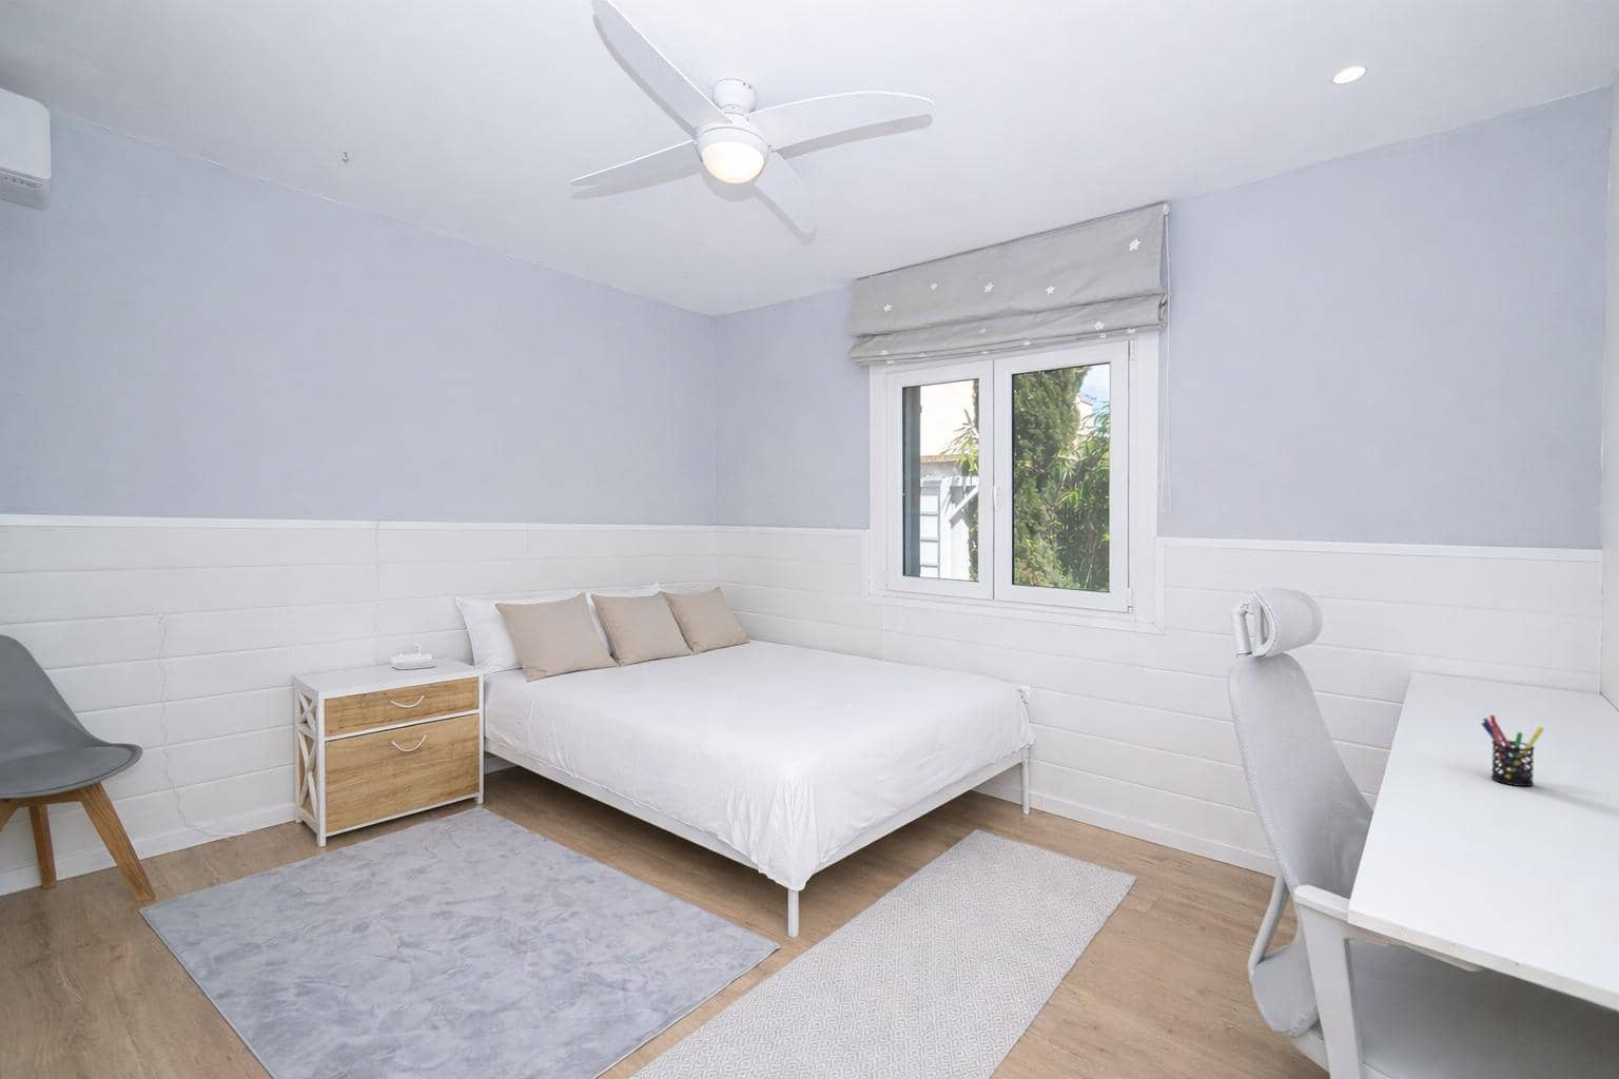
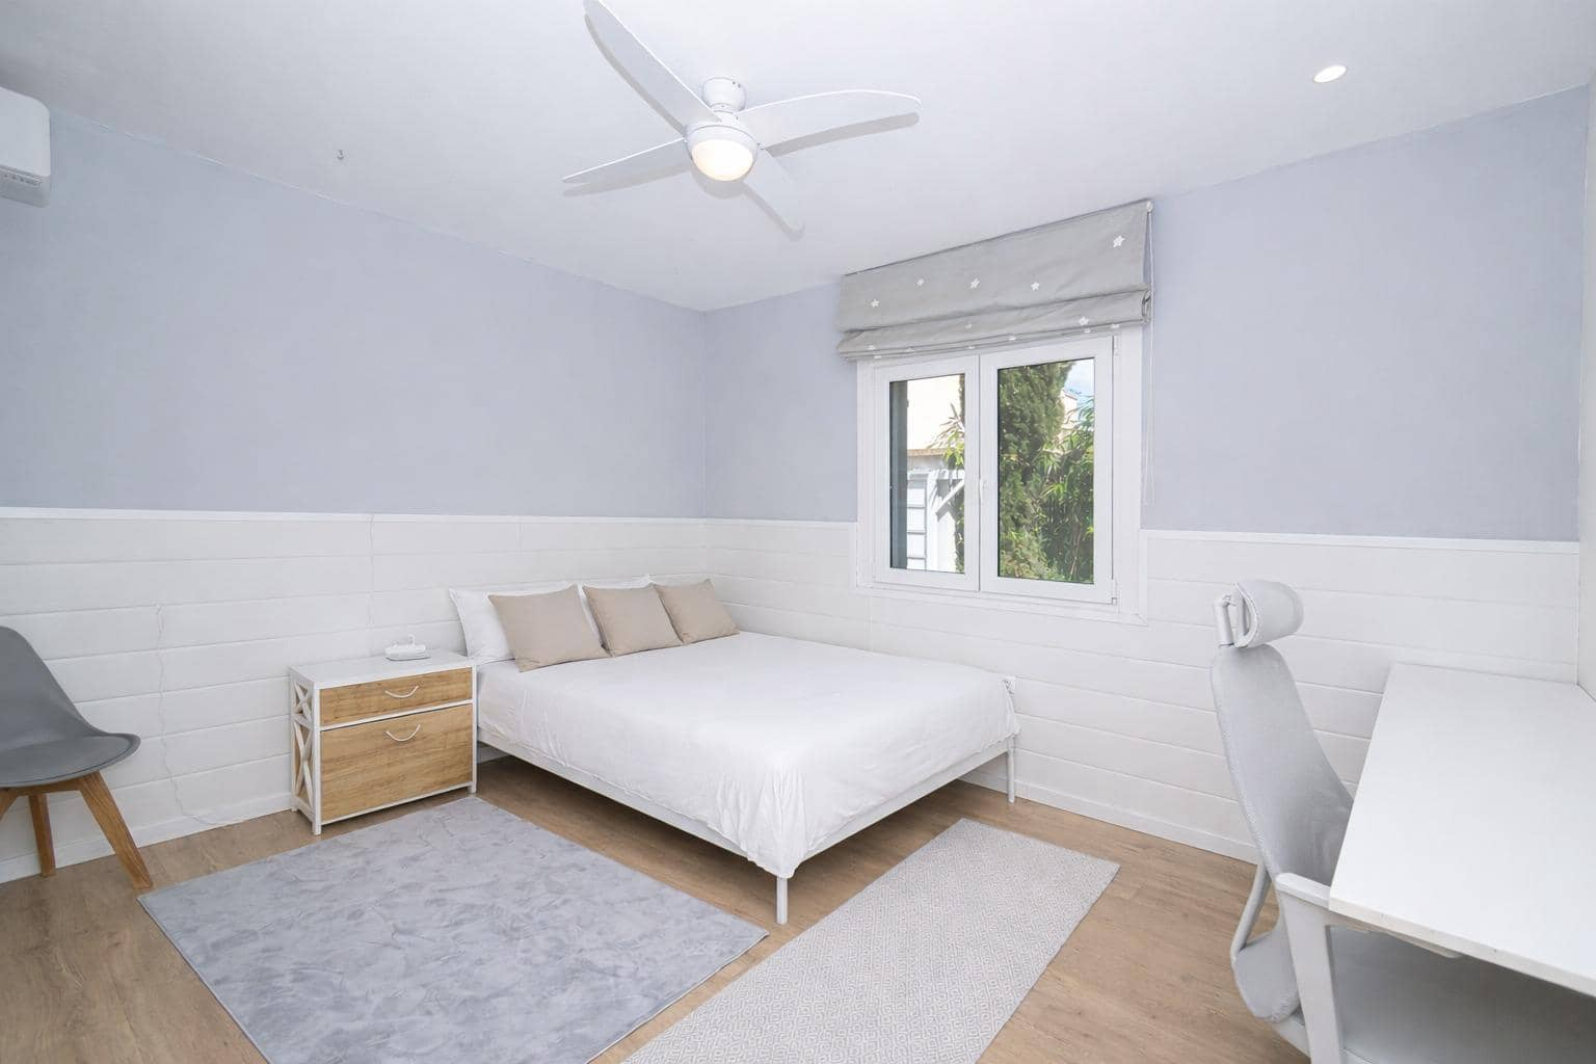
- pen holder (1512, 749)
